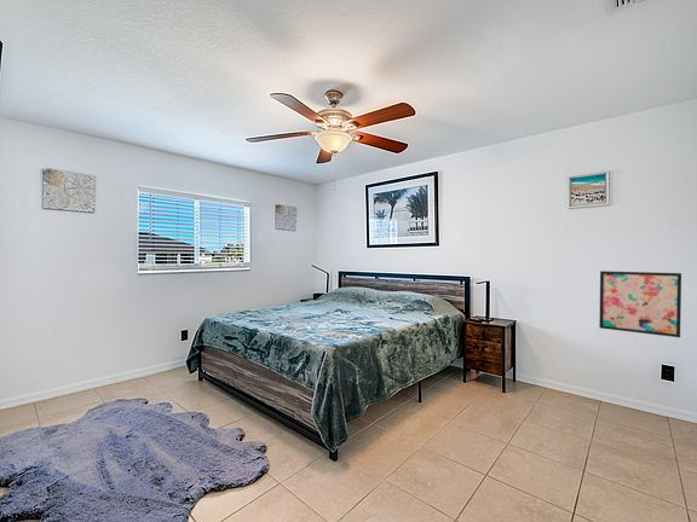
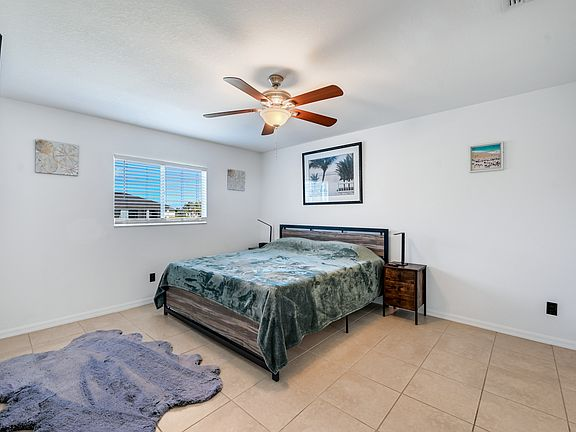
- wall art (638, 302)
